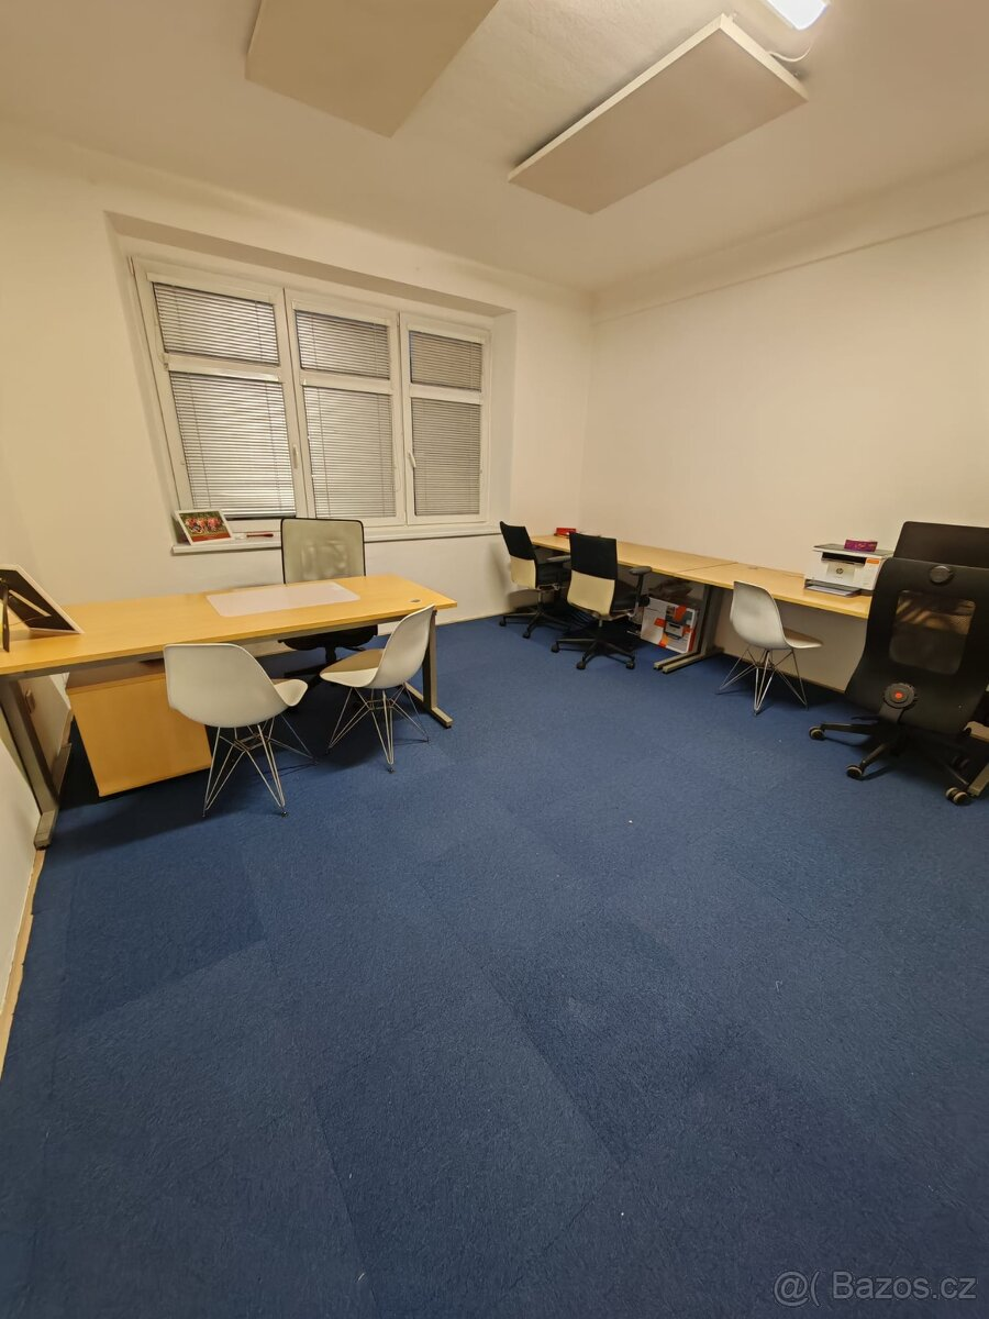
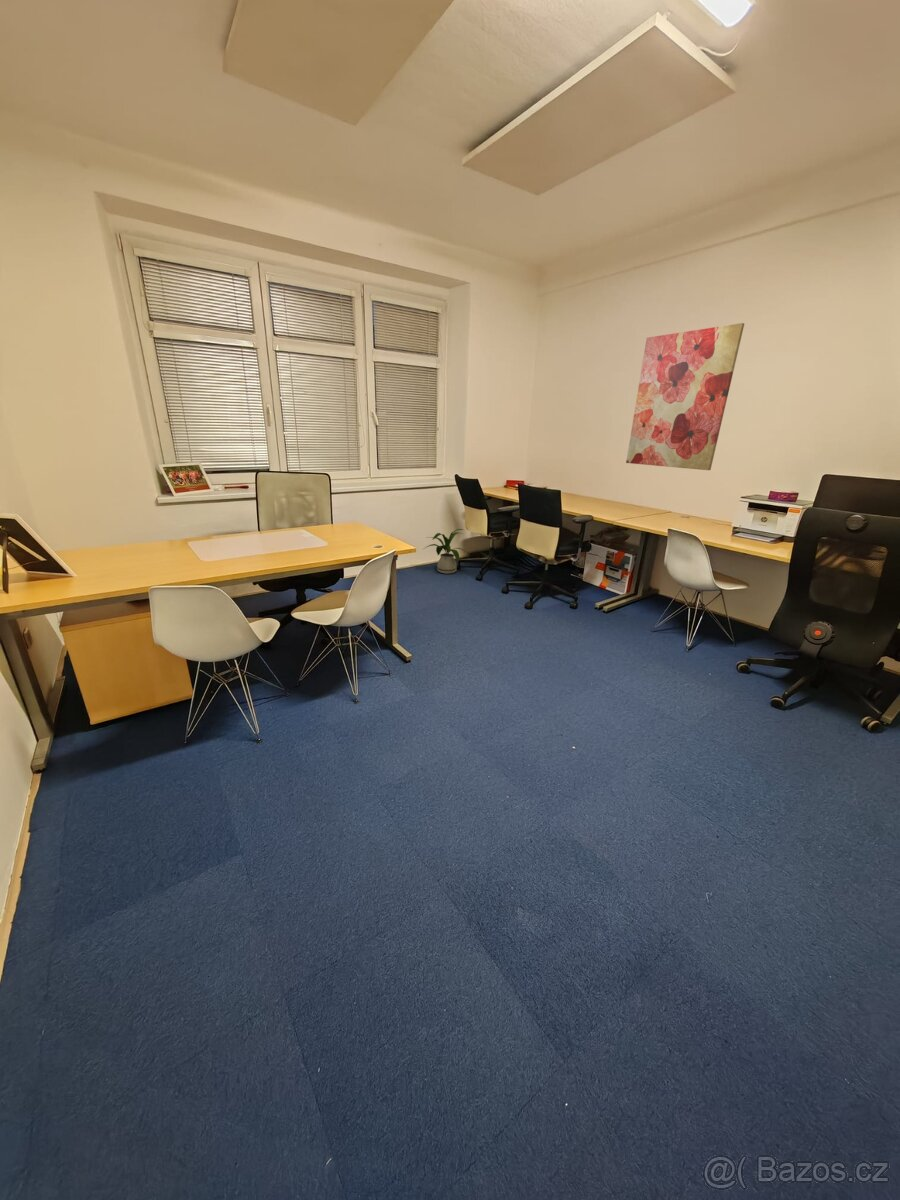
+ house plant (445, 548)
+ wall art (677, 402)
